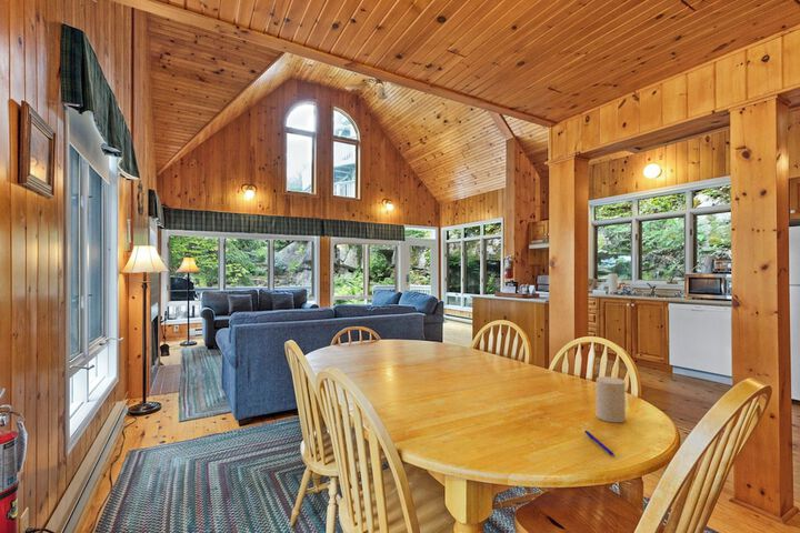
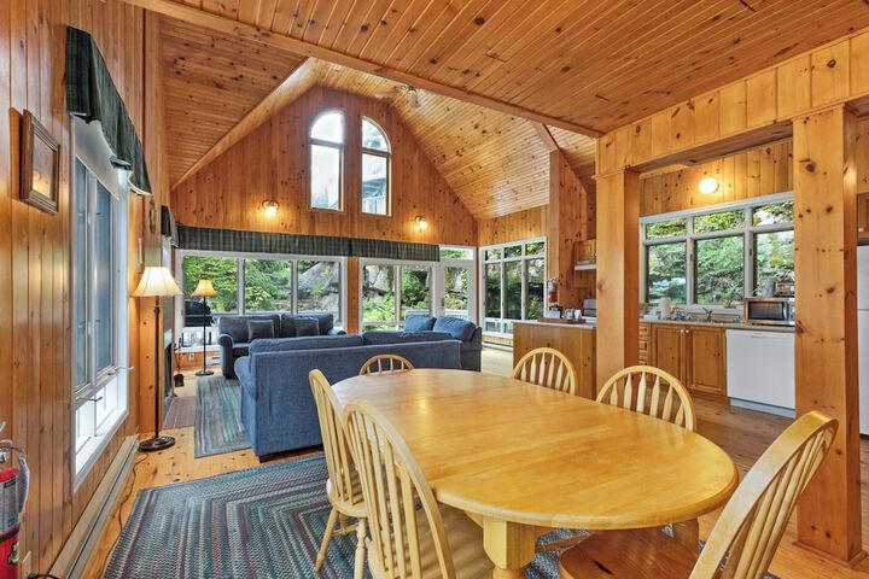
- cup (610, 399)
- pen (599, 443)
